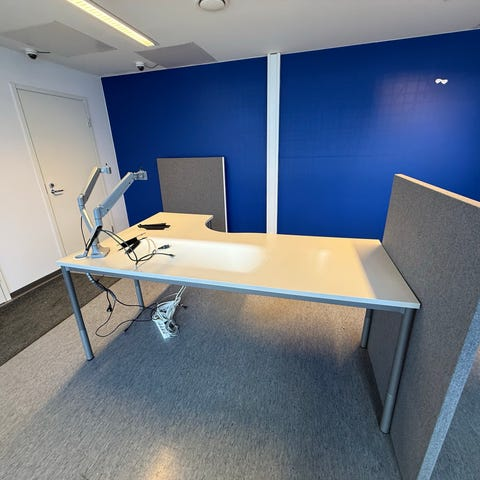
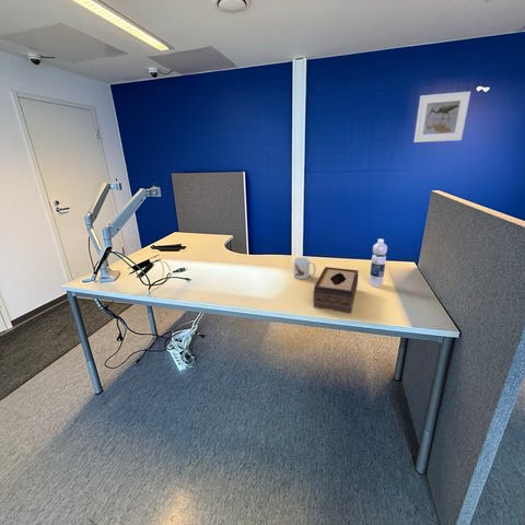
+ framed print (441, 118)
+ tissue box (337, 288)
+ mug (304, 268)
+ water bottle (377, 262)
